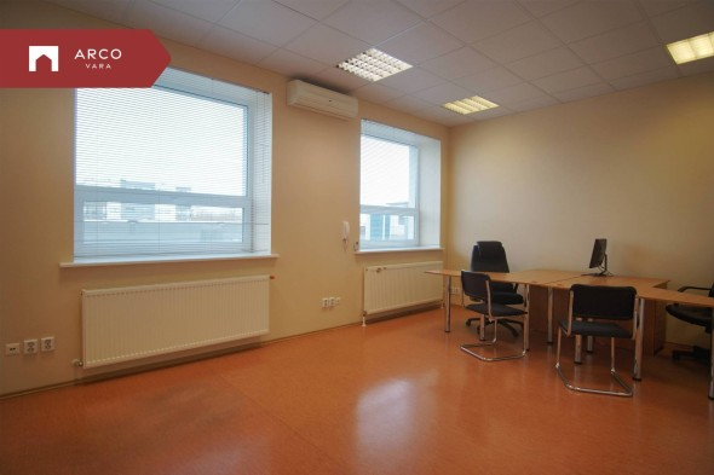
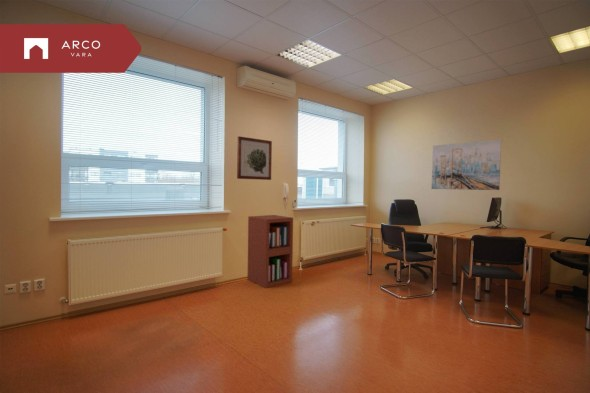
+ wall art (255, 159)
+ bookshelf (270, 248)
+ wall art (463, 166)
